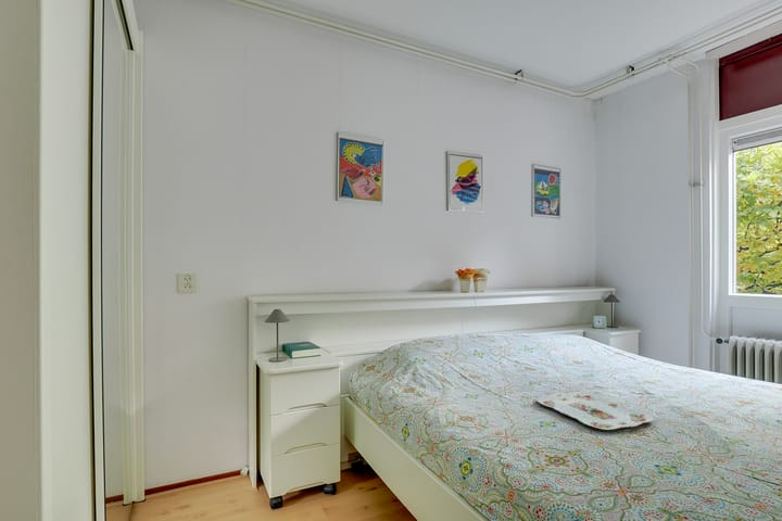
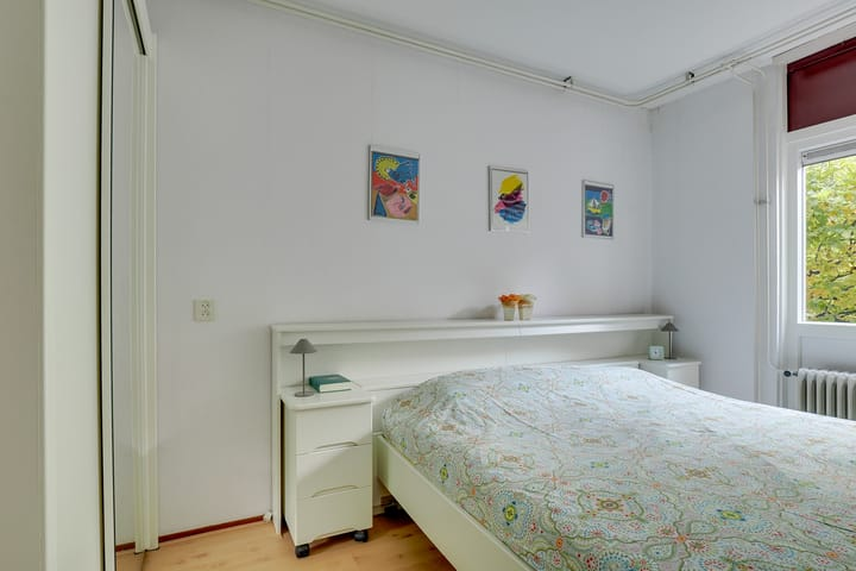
- serving tray (591, 409)
